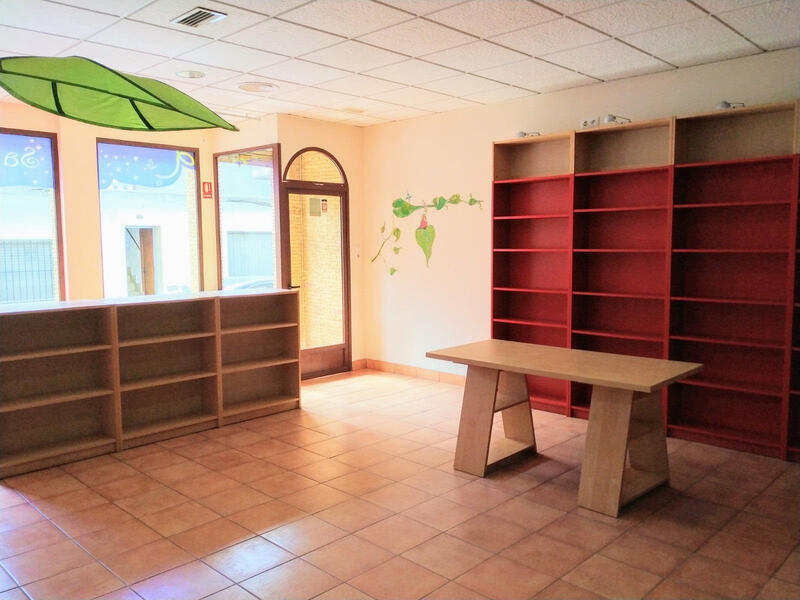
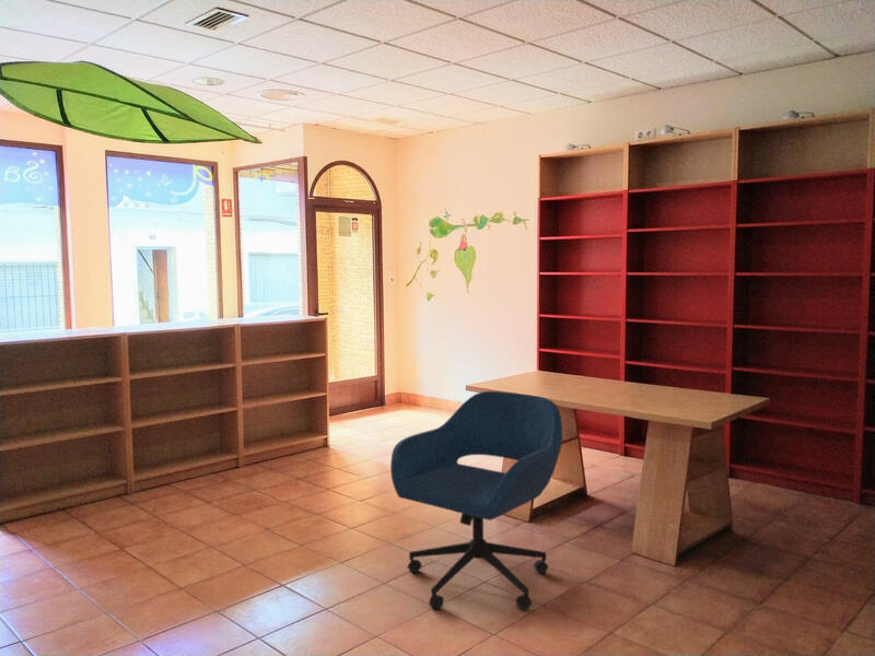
+ office chair (480, 492)
